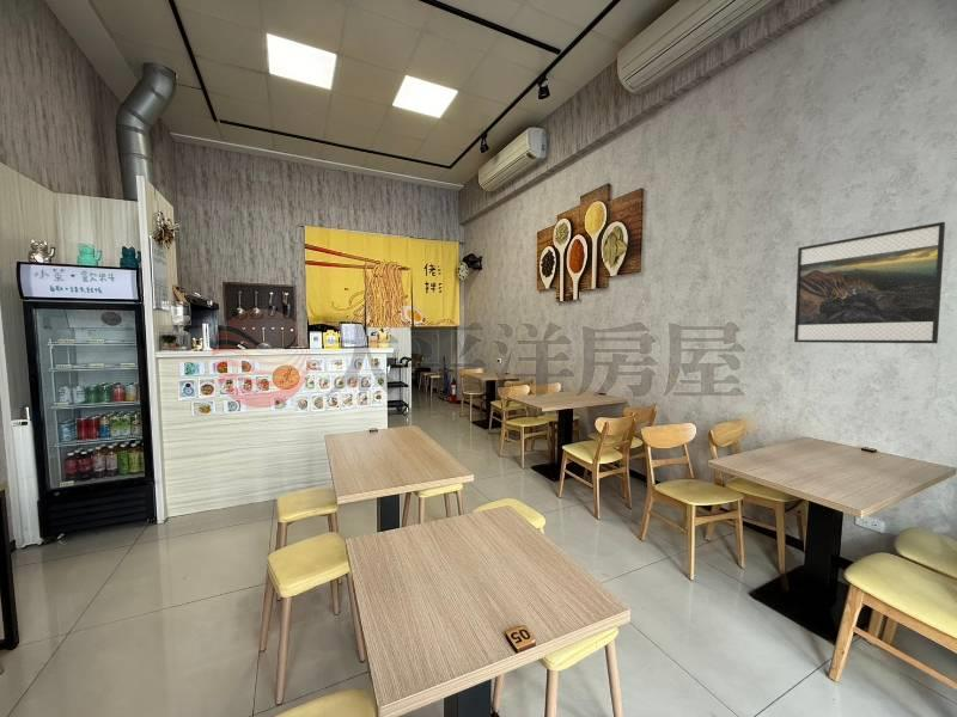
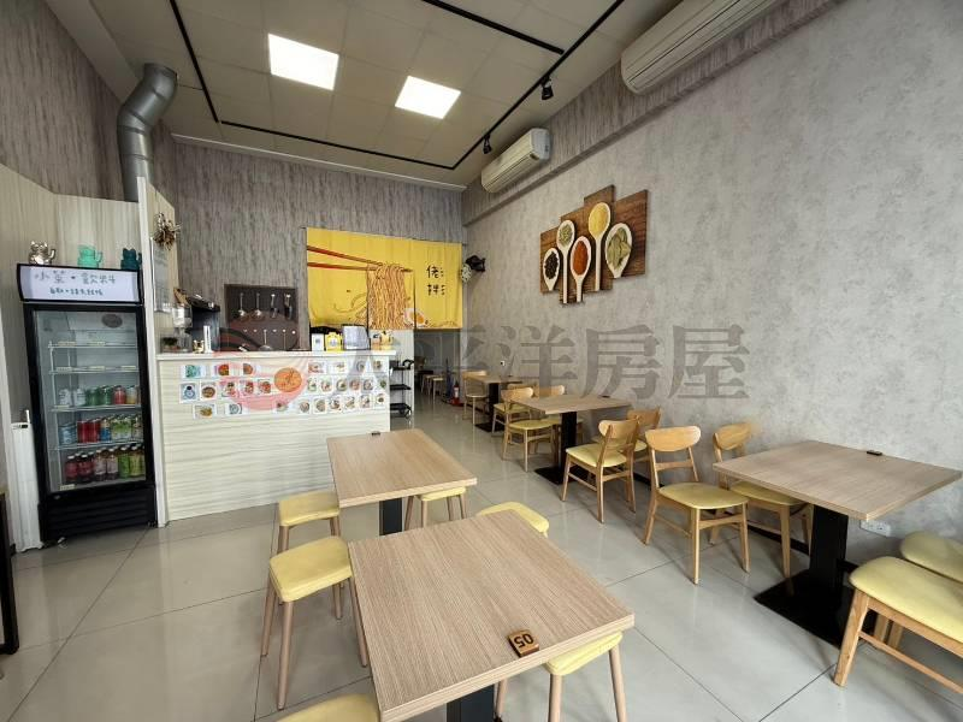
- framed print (859, 289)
